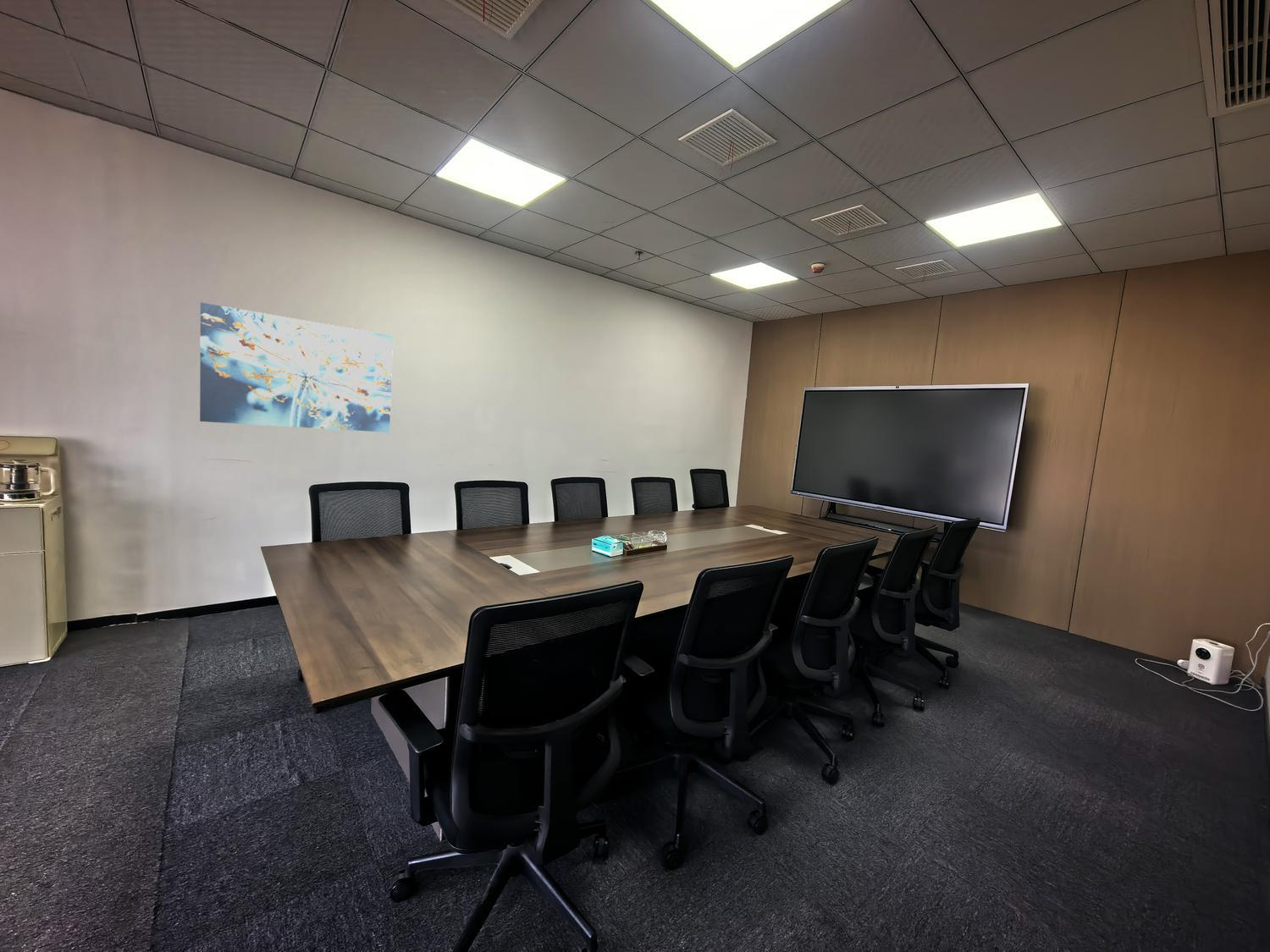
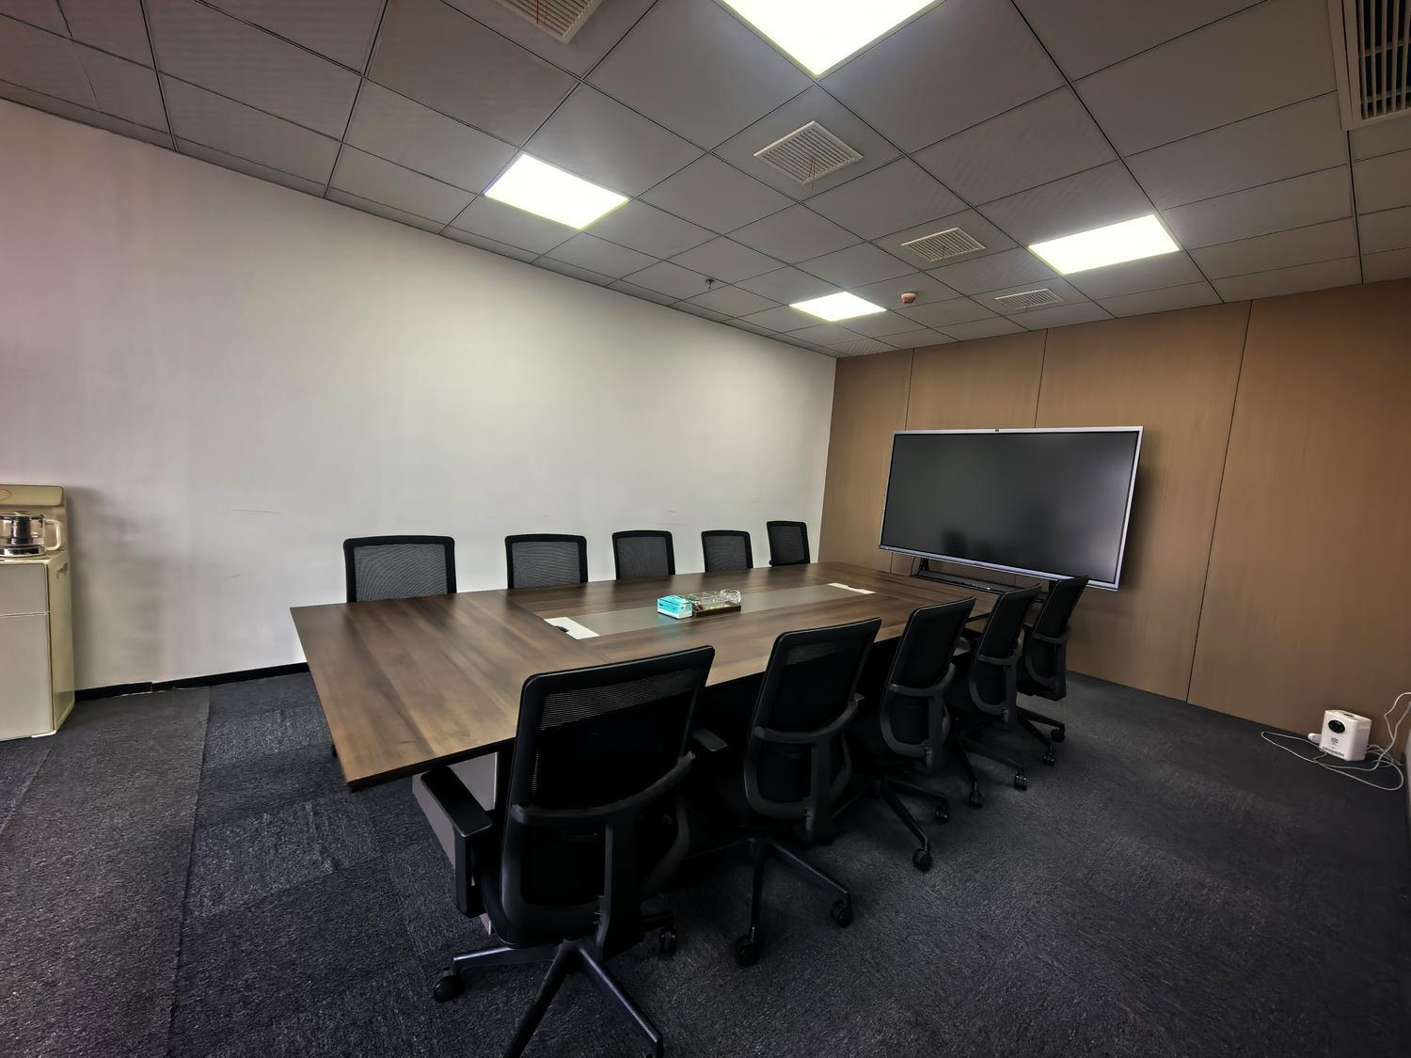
- wall art (305, 374)
